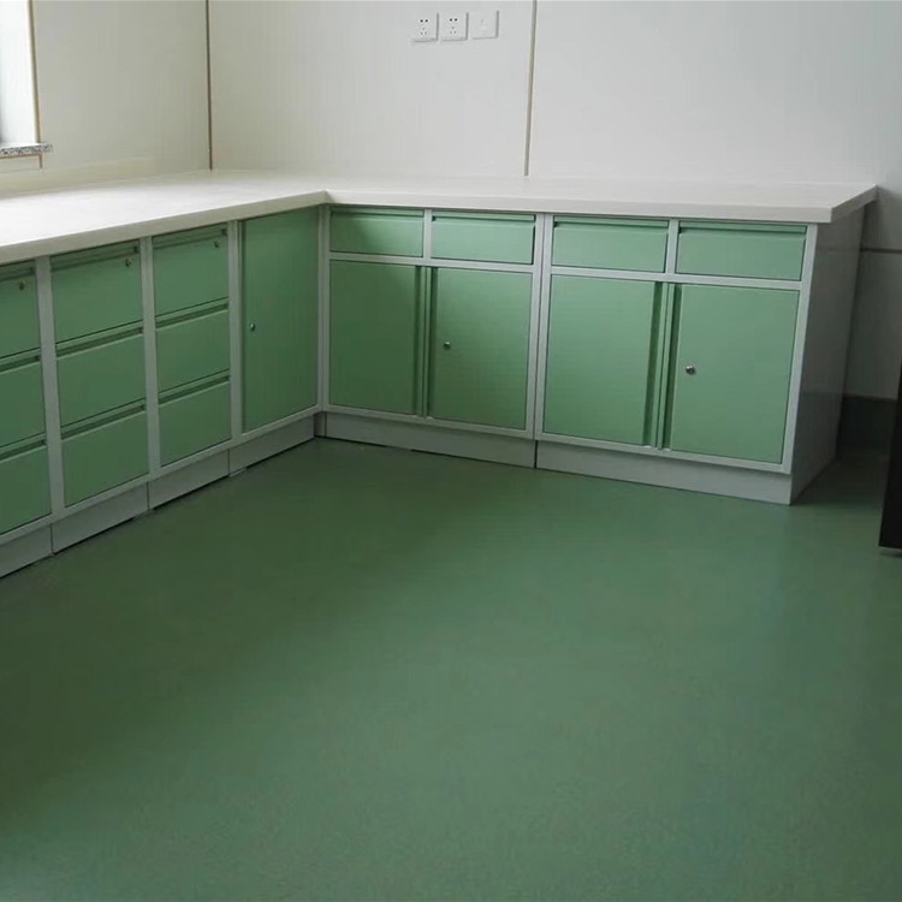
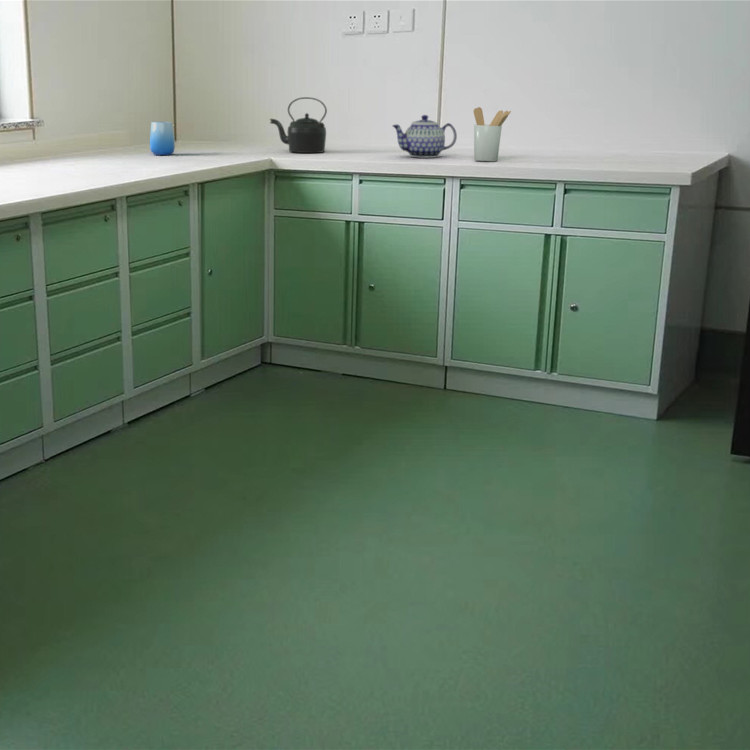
+ kettle (297, 124)
+ teapot (424, 135)
+ cup (162, 138)
+ utensil holder (492, 134)
